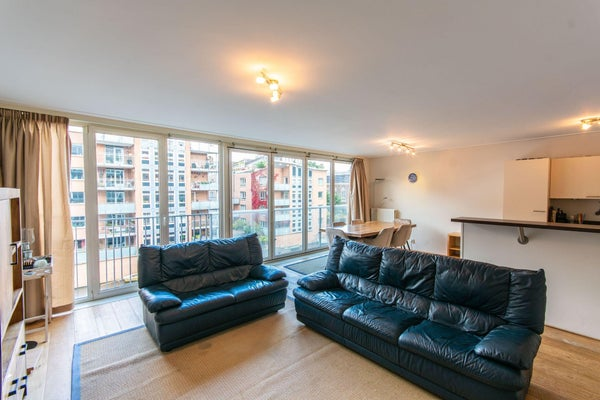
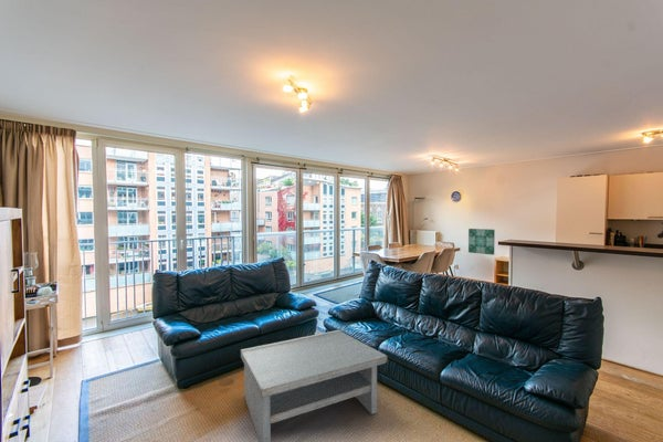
+ coffee table (309, 377)
+ wall art (481, 241)
